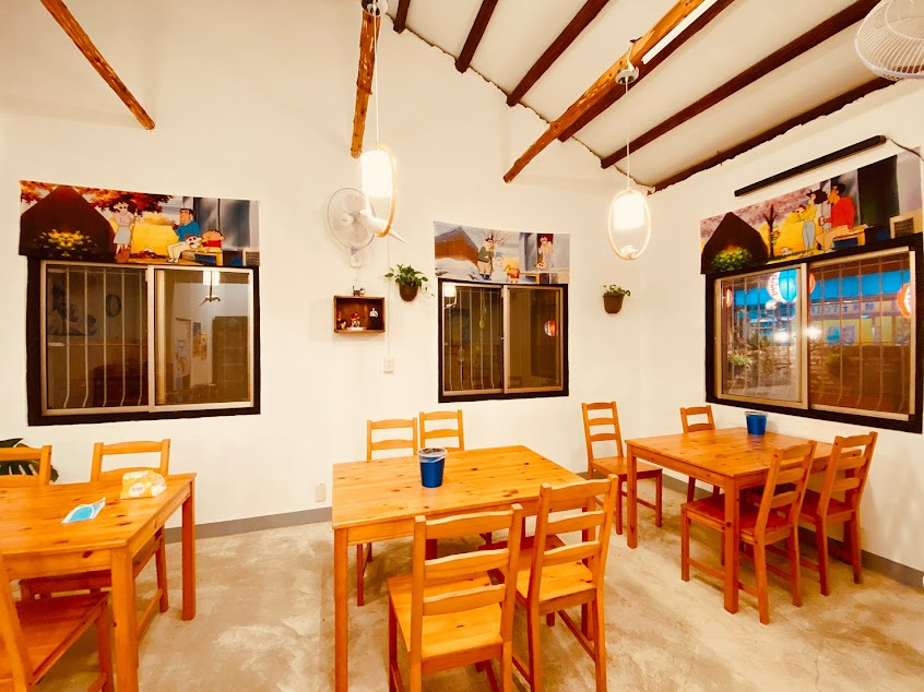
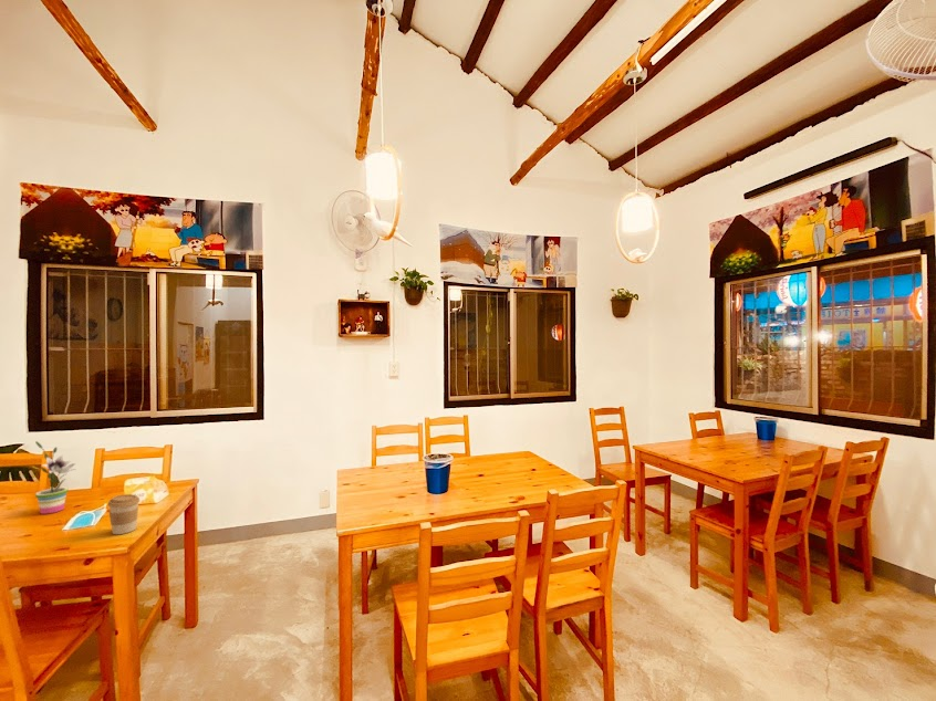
+ coffee cup (124, 513)
+ potted plant (58, 474)
